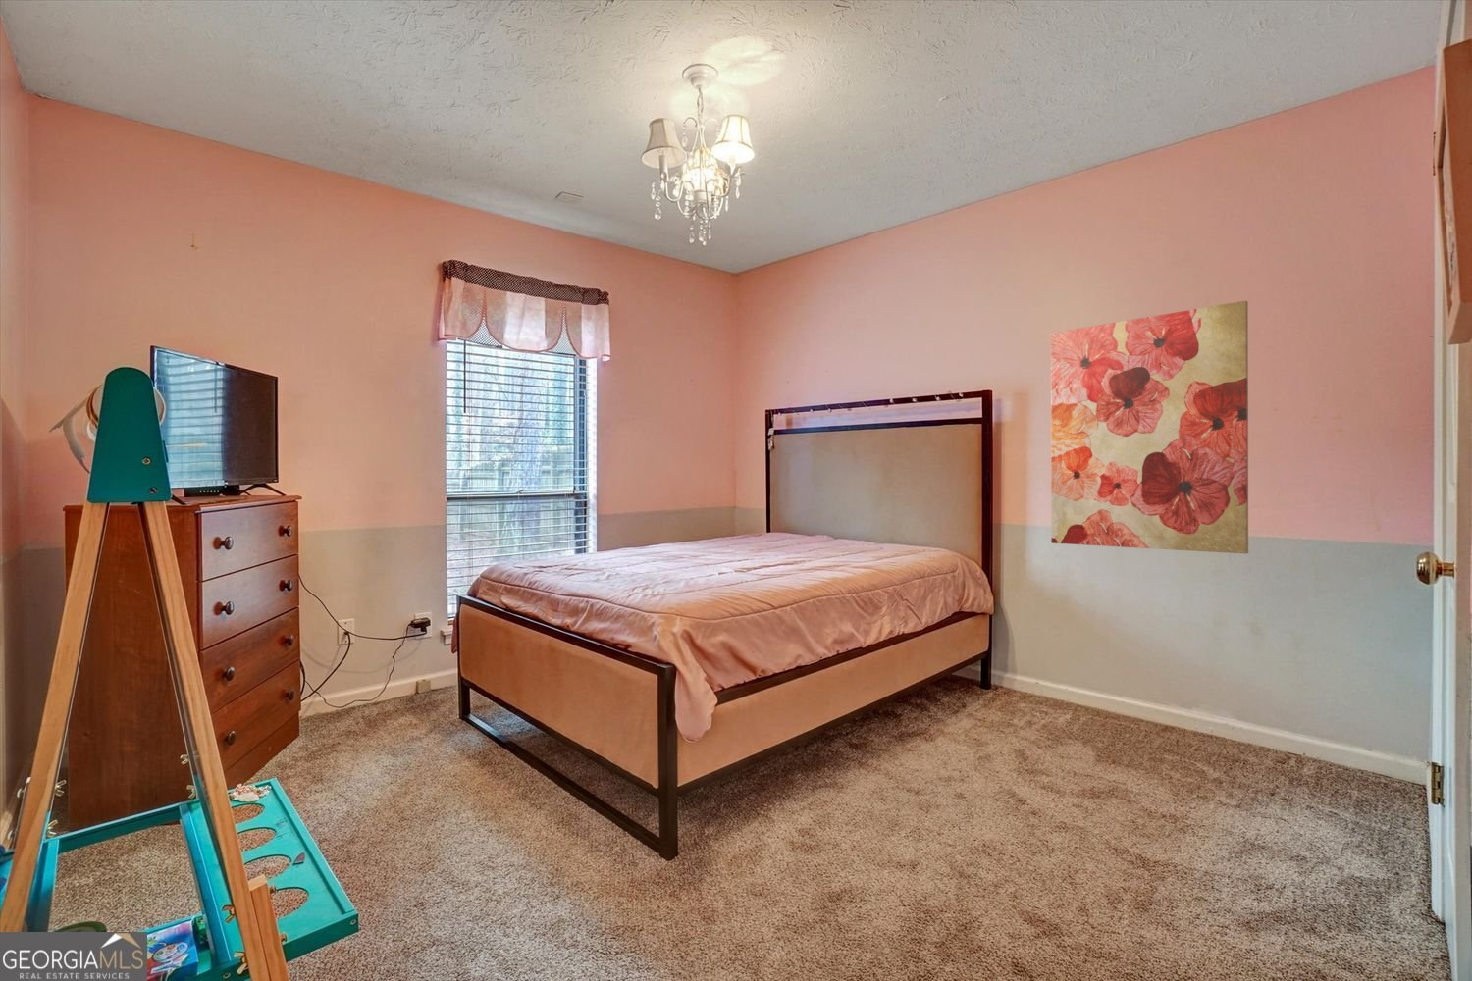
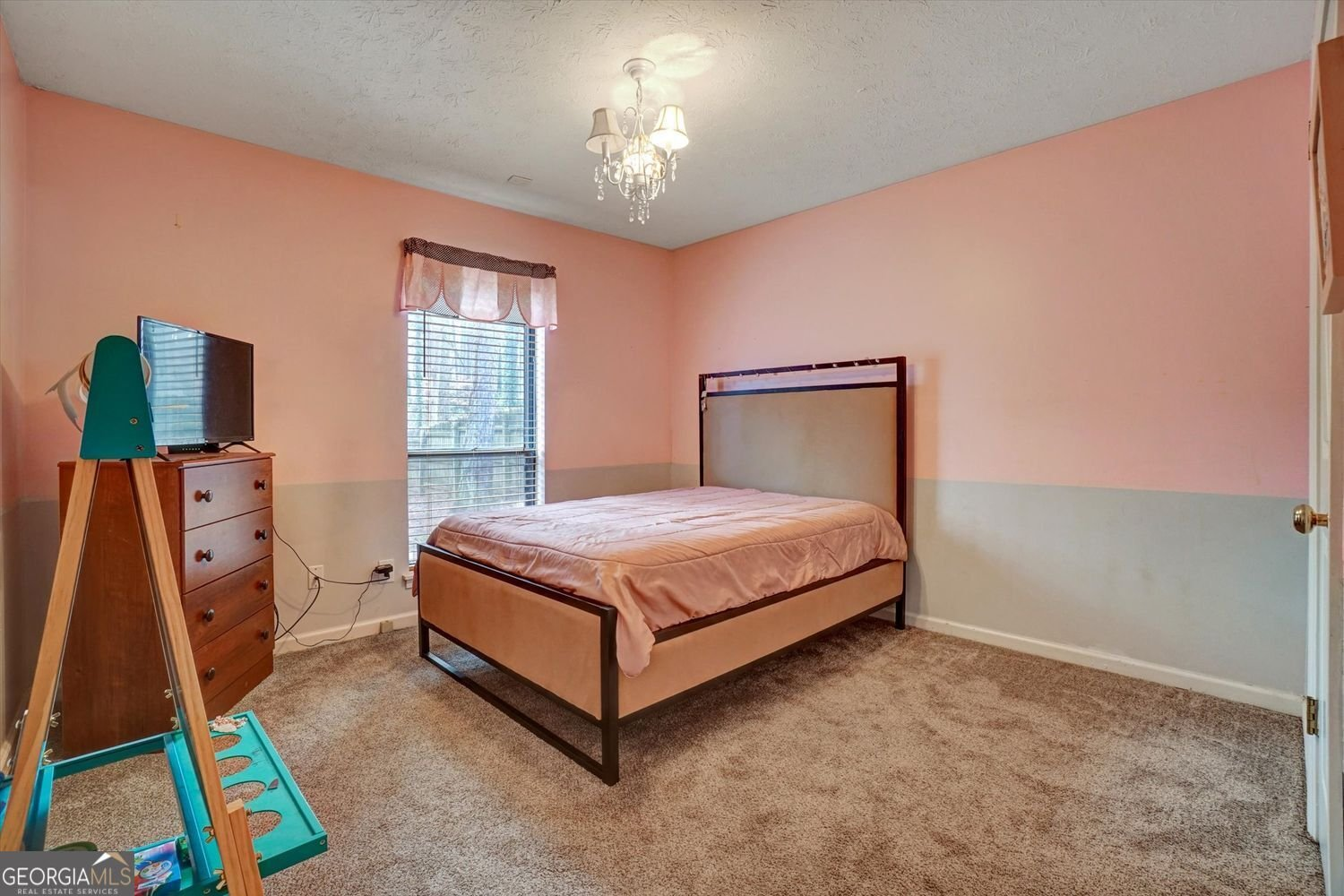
- wall art (1140, 432)
